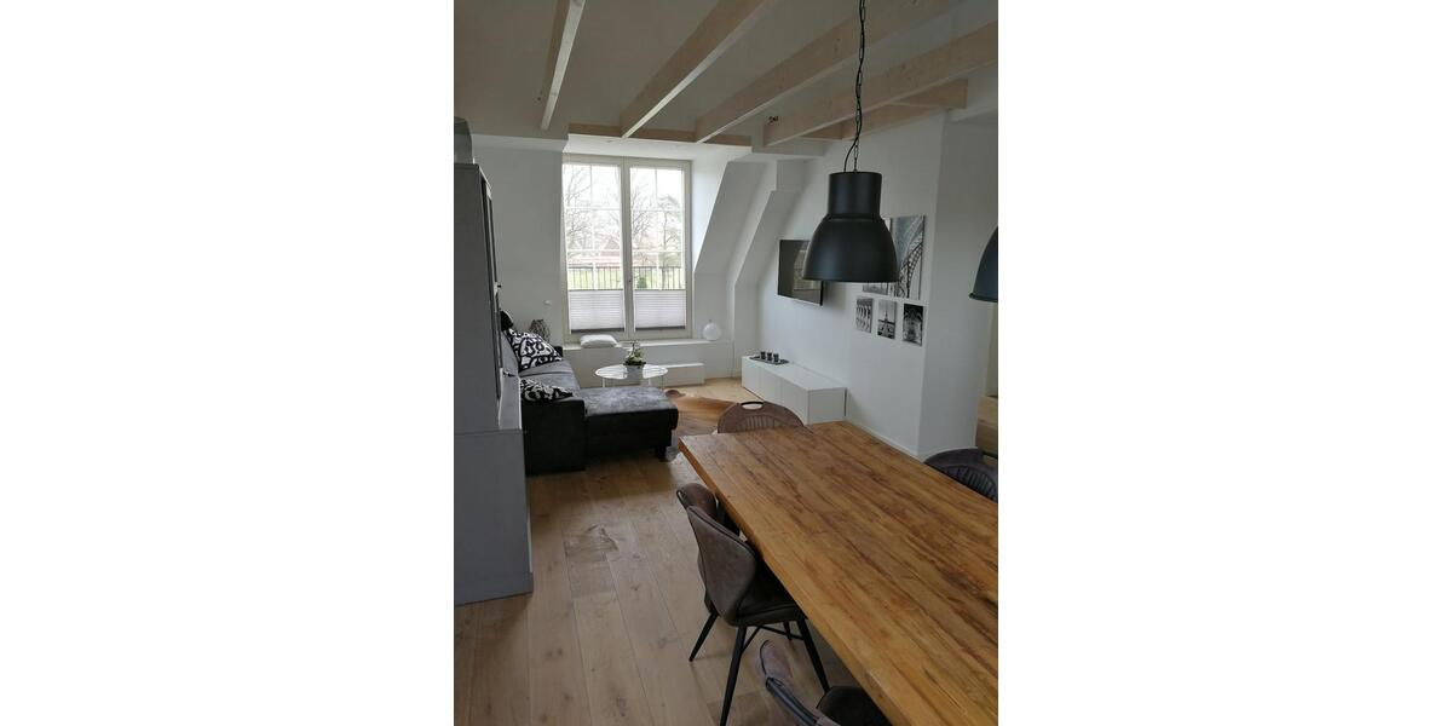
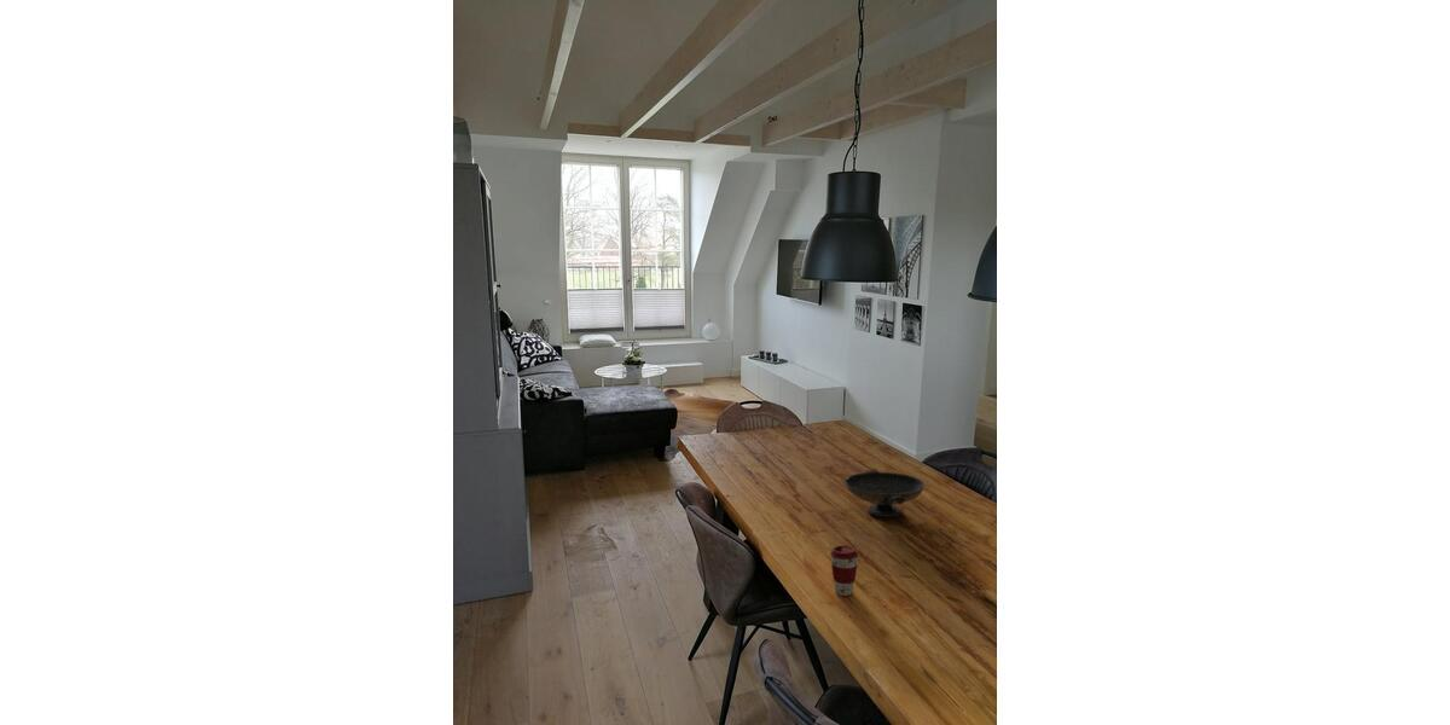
+ decorative bowl (883, 497)
+ coffee cup (843, 570)
